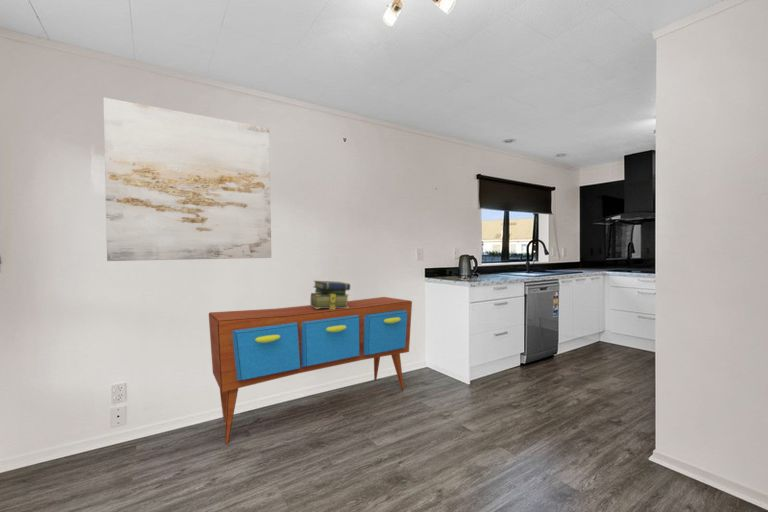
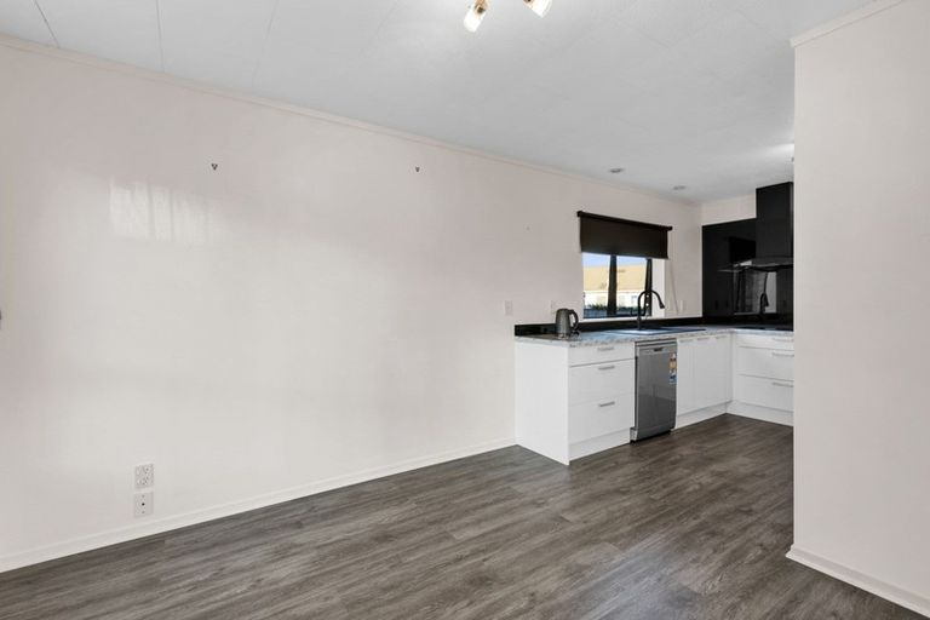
- wall art (197, 187)
- sideboard (322, 356)
- stack of books (330, 291)
